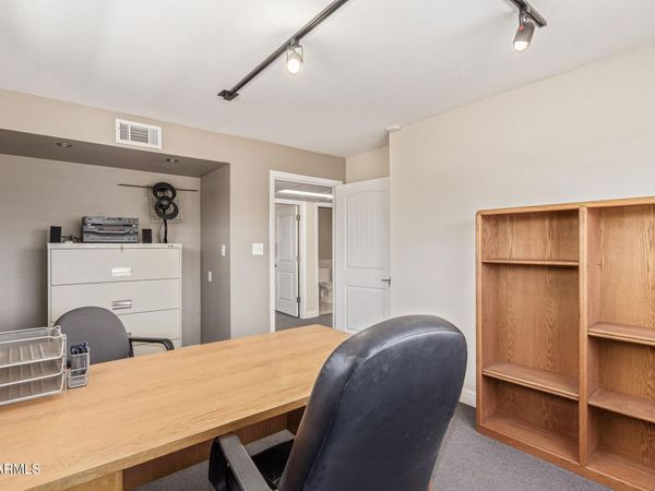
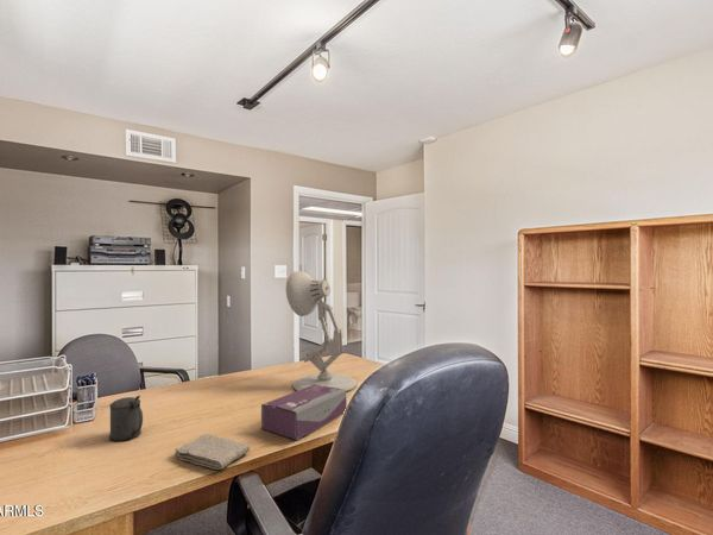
+ tissue box (305, 408)
+ beer stein (128, 415)
+ washcloth (212, 449)
+ desk lamp (323, 327)
